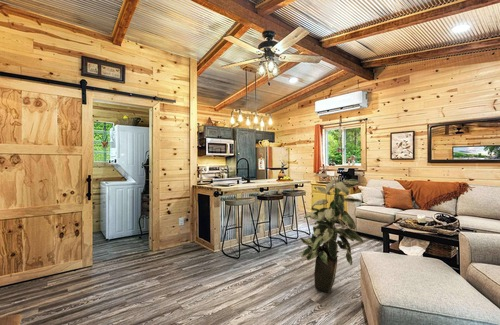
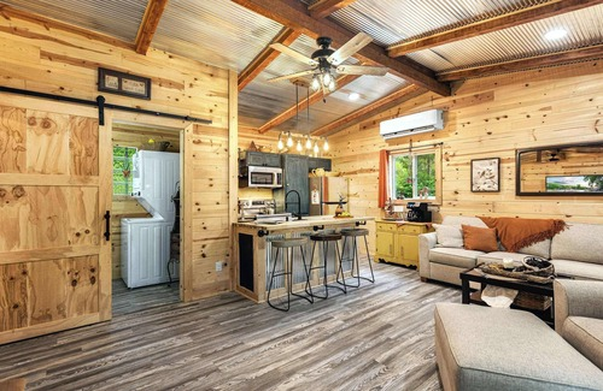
- indoor plant (329, 230)
